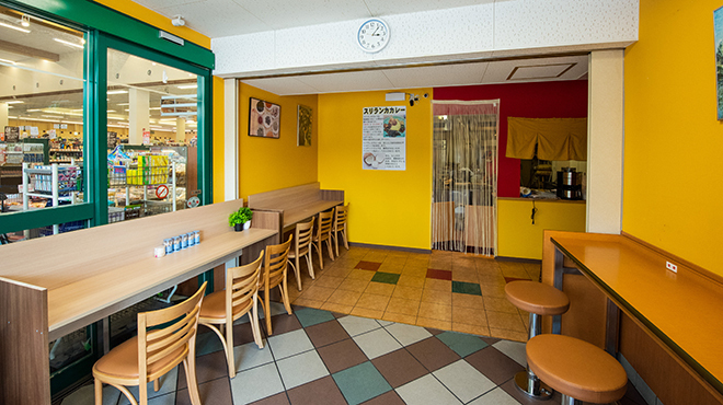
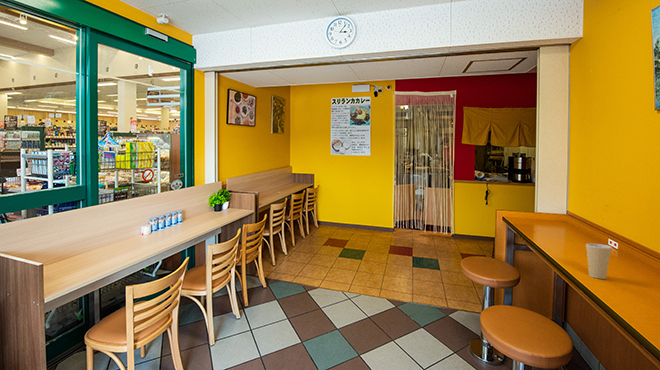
+ paper cup (598, 261)
